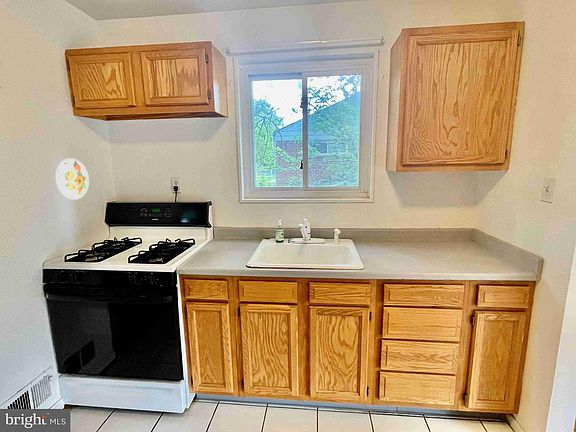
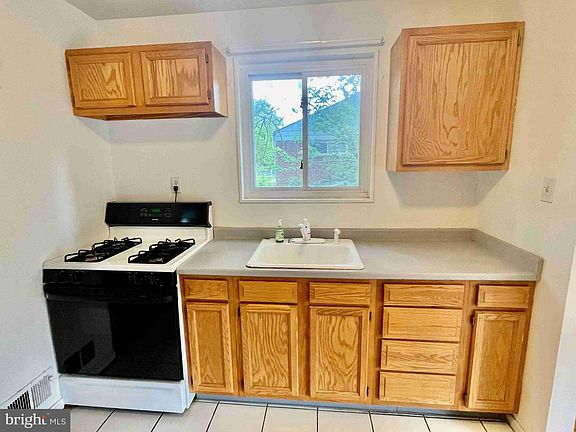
- decorative plate (72, 179)
